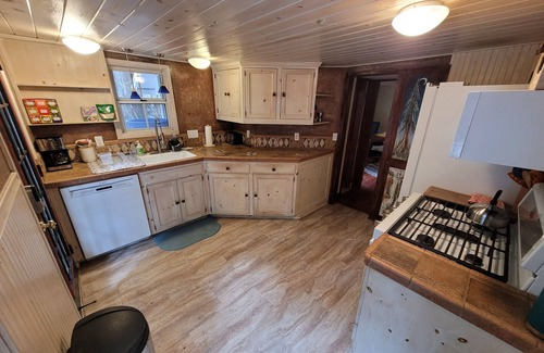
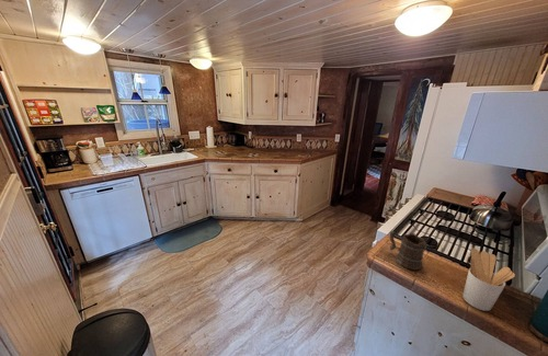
+ mug (406, 246)
+ utensil holder (481, 278)
